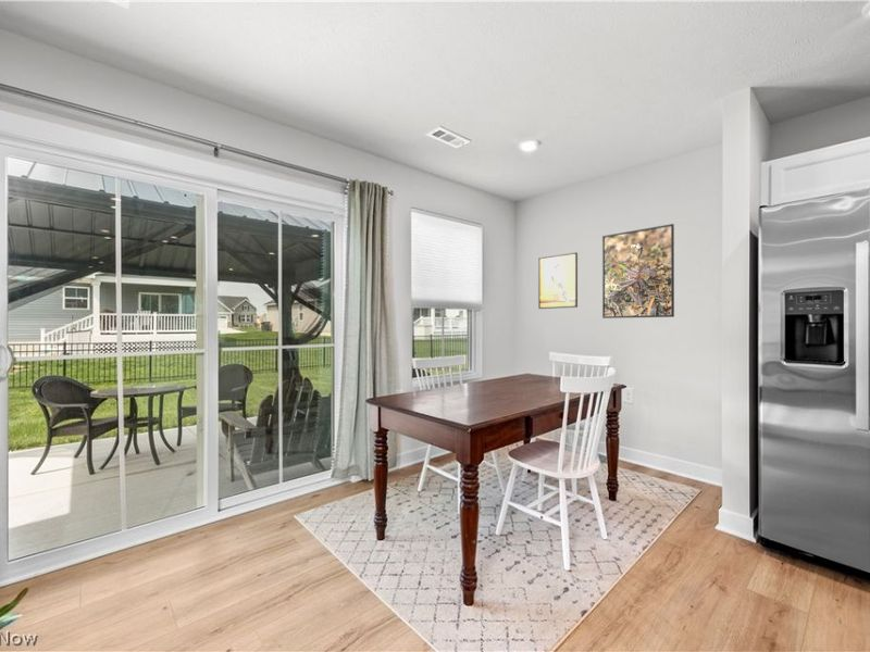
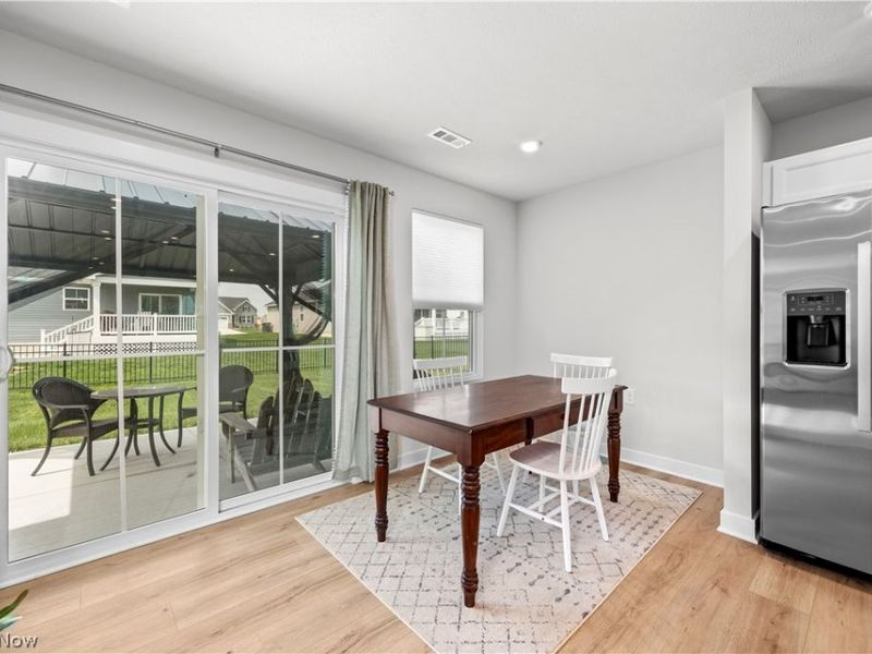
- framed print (557, 281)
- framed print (635, 274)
